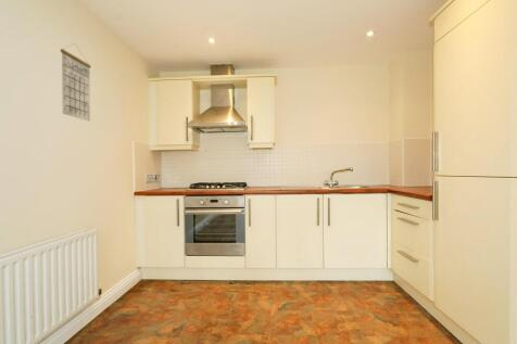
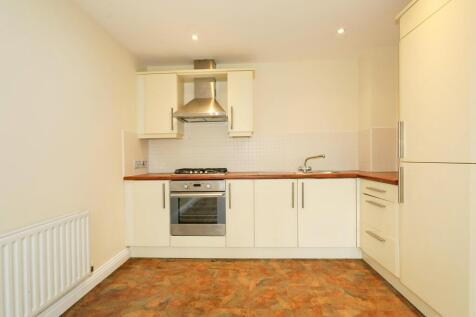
- calendar (76, 80)
